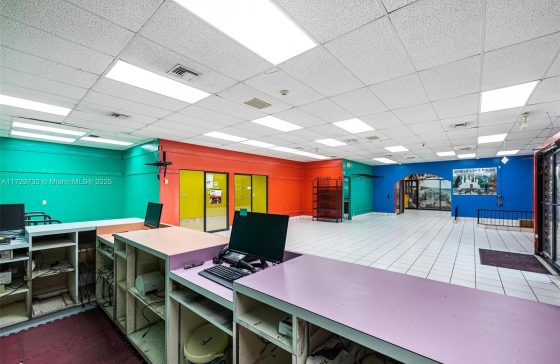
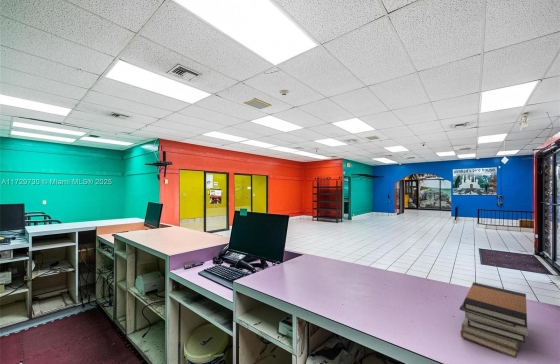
+ book stack (494, 314)
